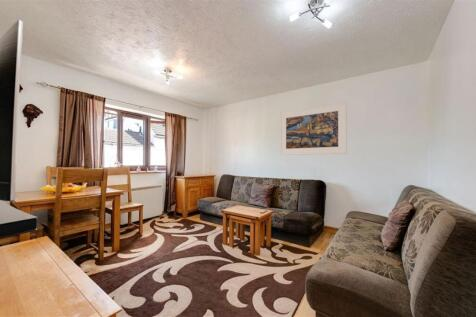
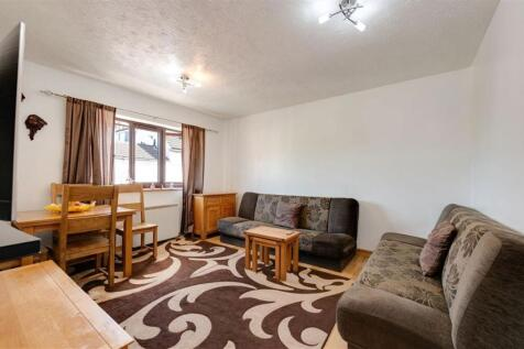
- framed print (310, 131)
